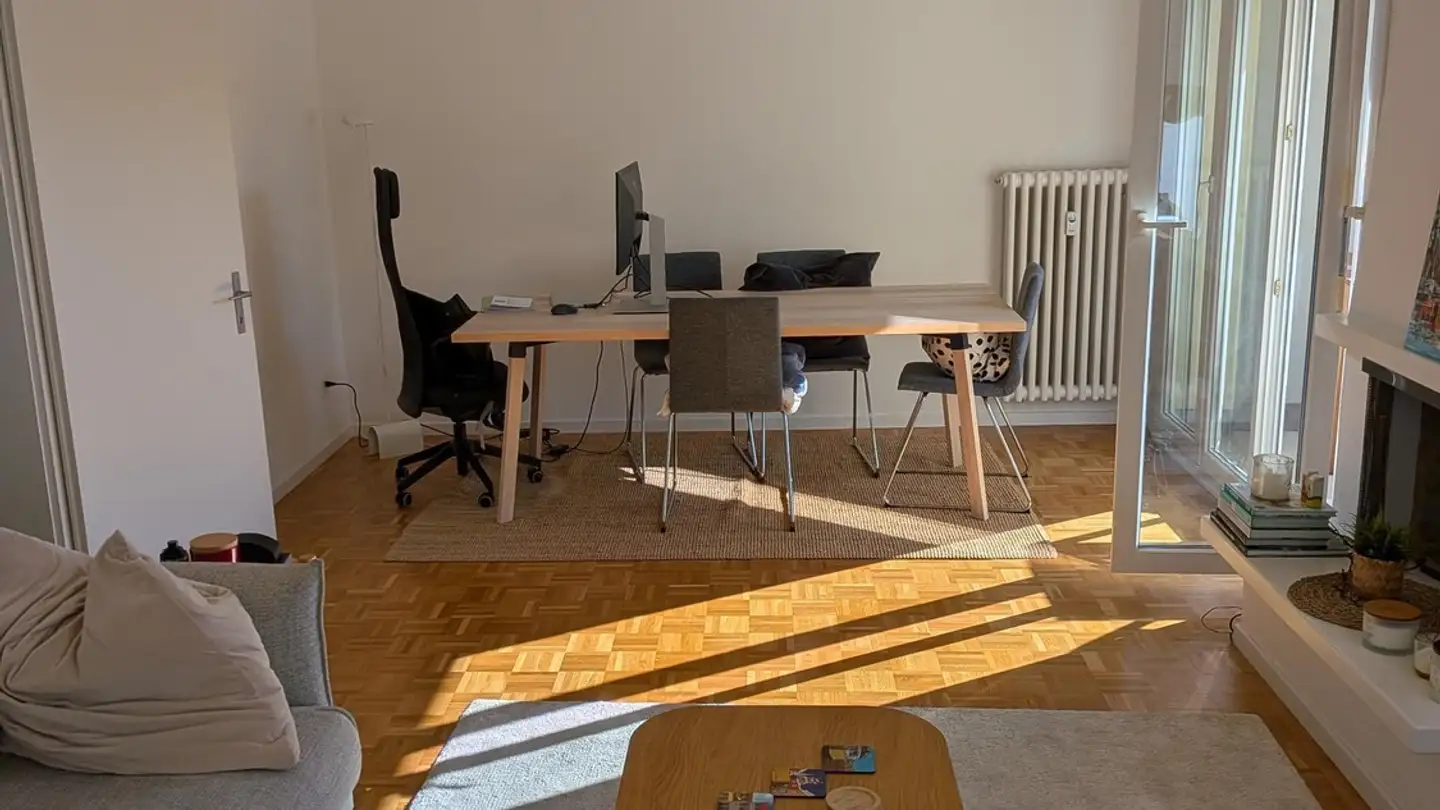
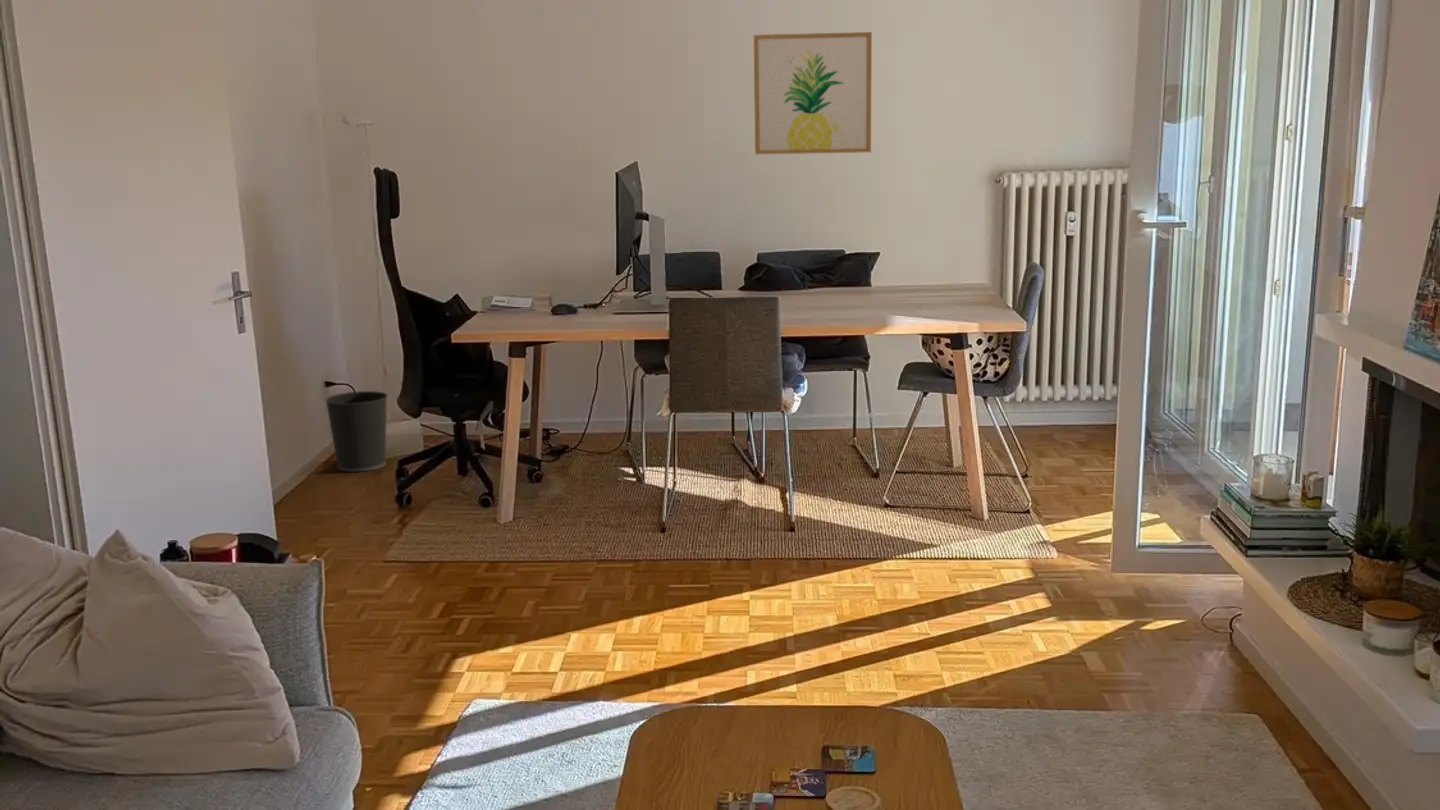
+ wastebasket (359, 431)
+ wall art (812, 94)
